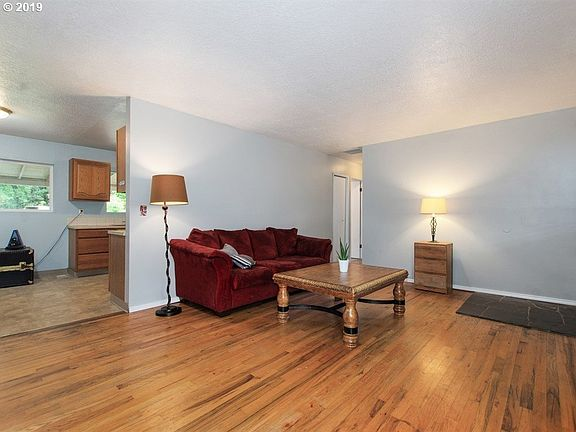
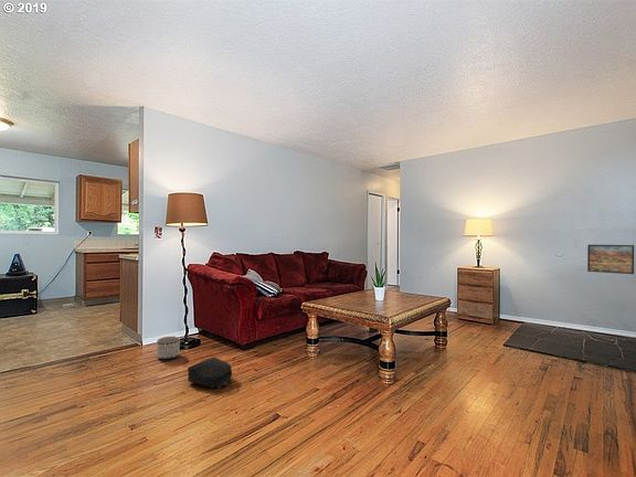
+ backpack (213, 372)
+ planter (168, 348)
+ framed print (610, 258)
